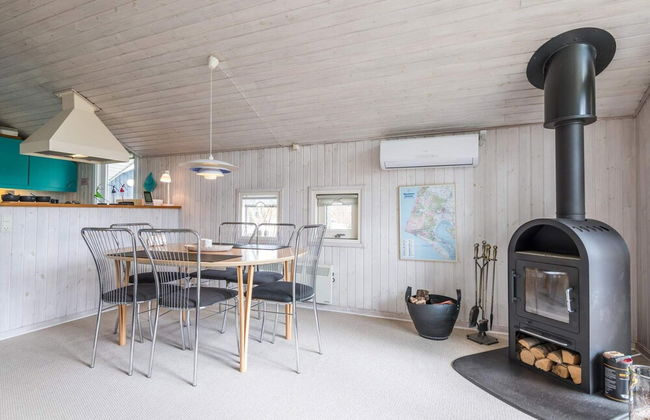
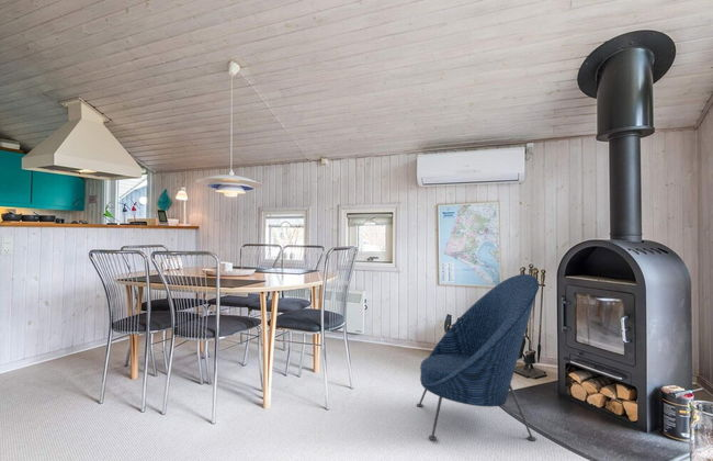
+ lounge chair (475, 347)
